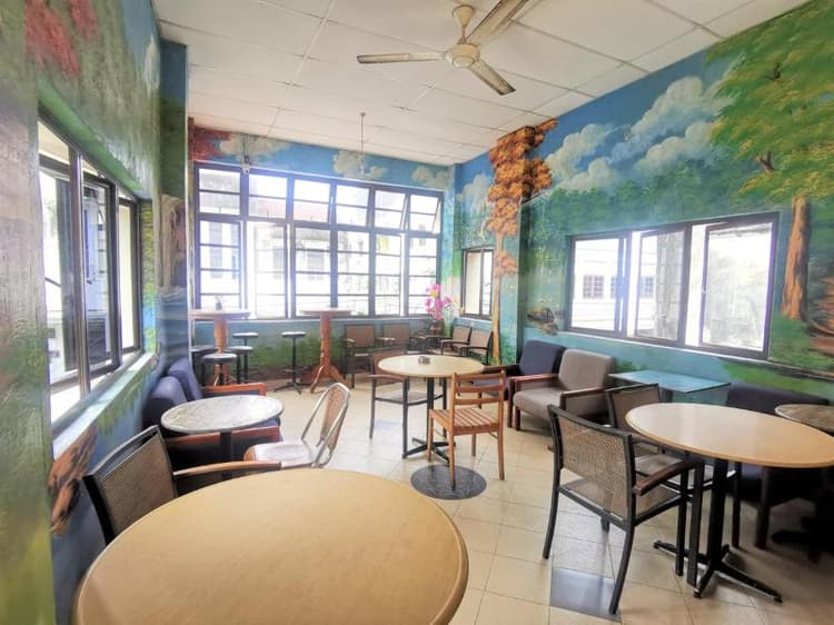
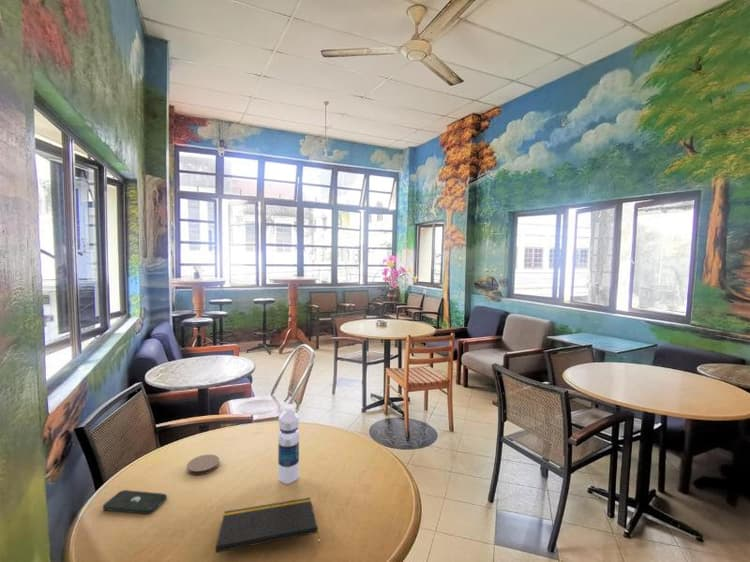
+ smartphone (135, 501)
+ water bottle (288, 442)
+ coaster (203, 464)
+ notepad (268, 521)
